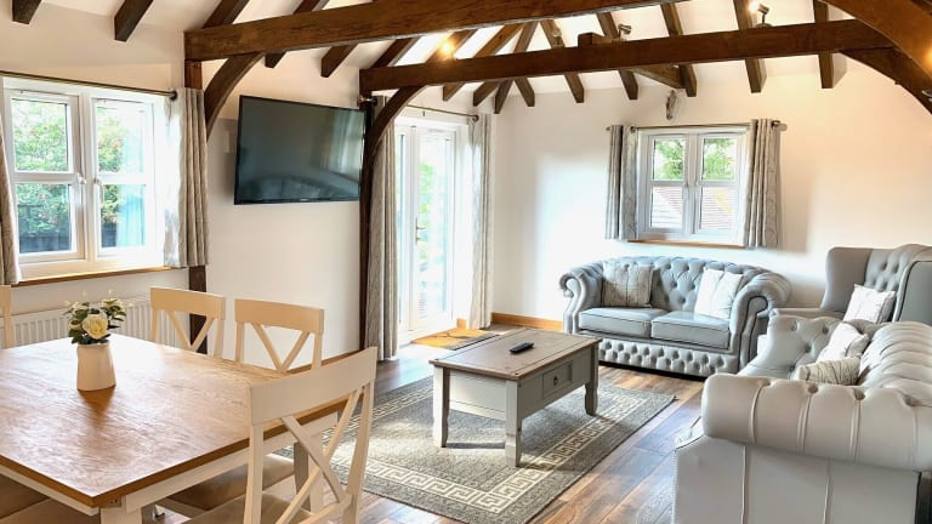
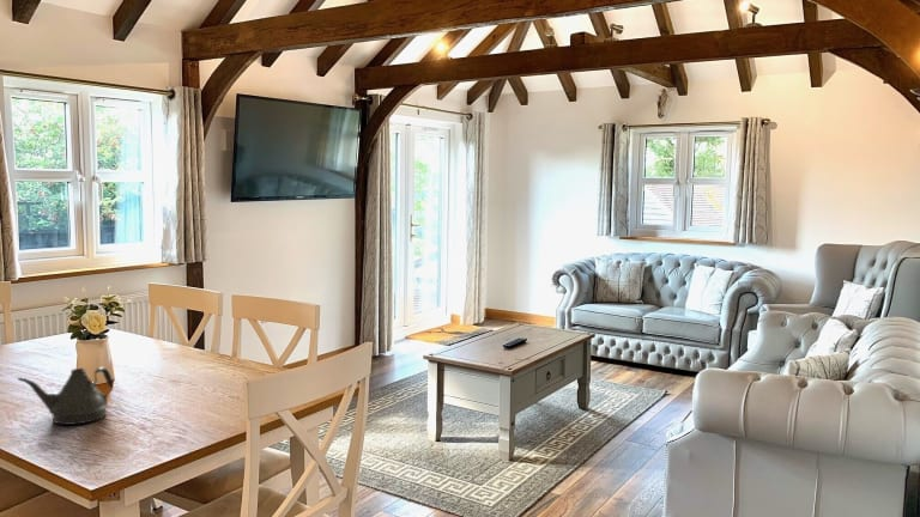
+ teapot (67, 394)
